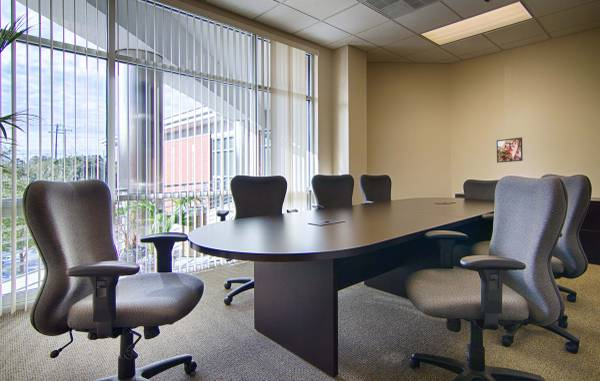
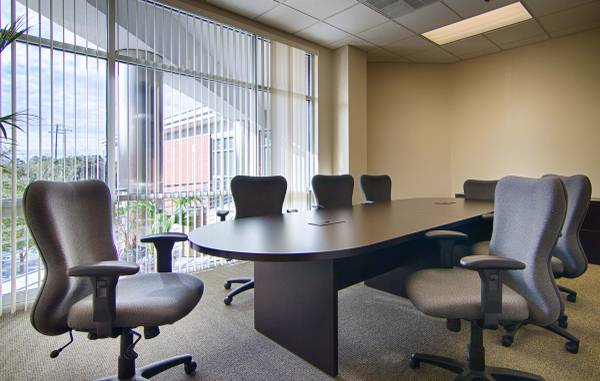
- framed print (509, 150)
